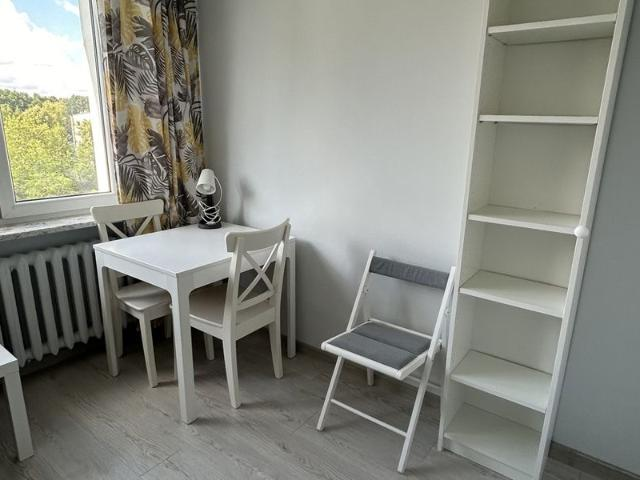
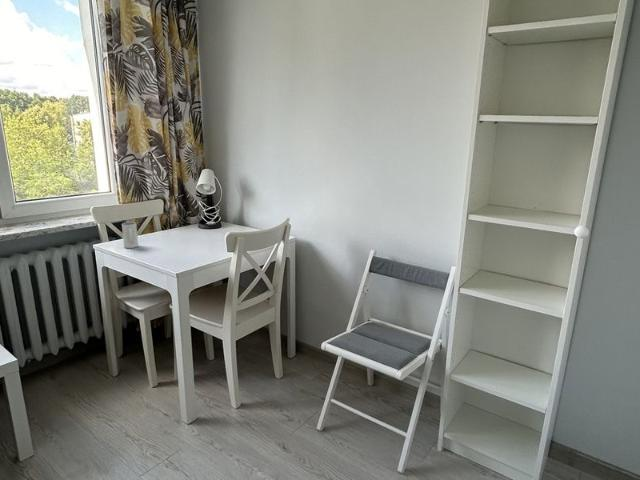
+ mug (130, 235)
